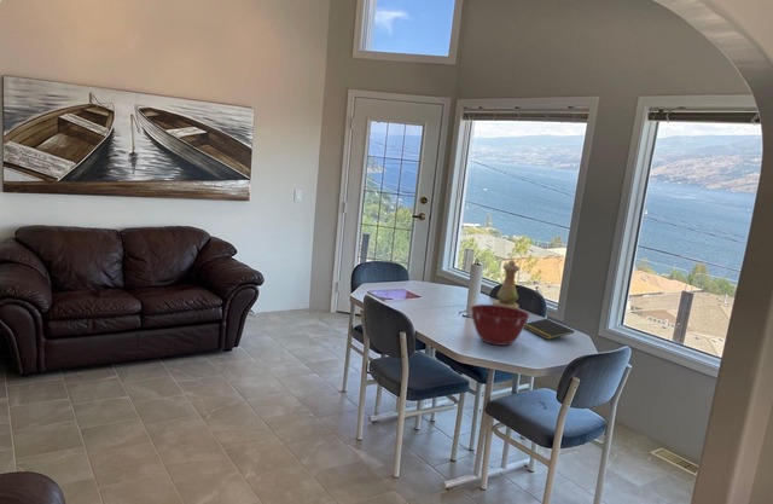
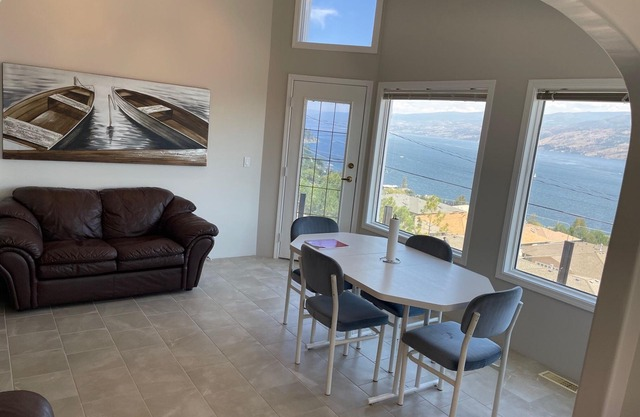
- vase (508, 284)
- mixing bowl (498, 325)
- notepad (547, 328)
